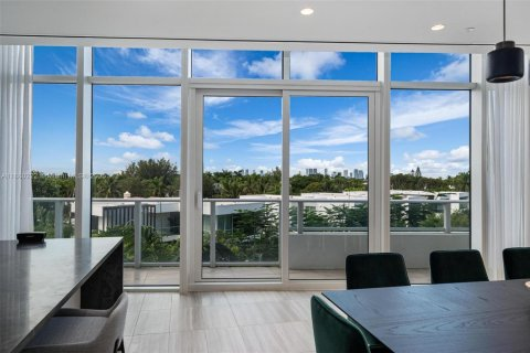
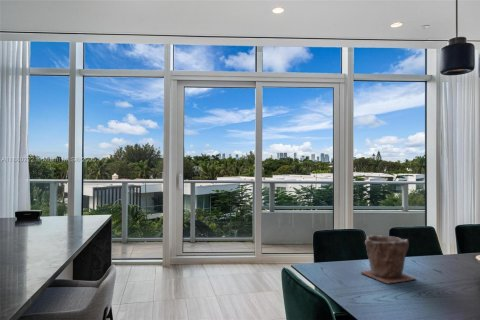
+ plant pot (387, 256)
